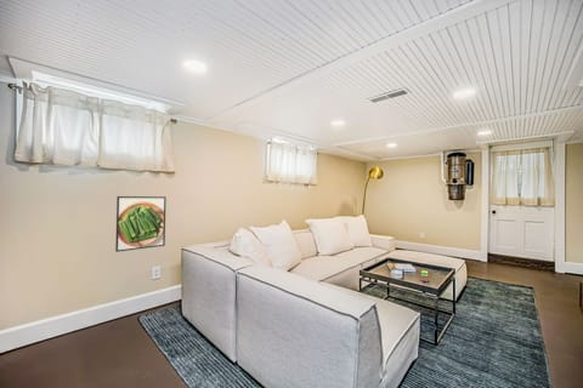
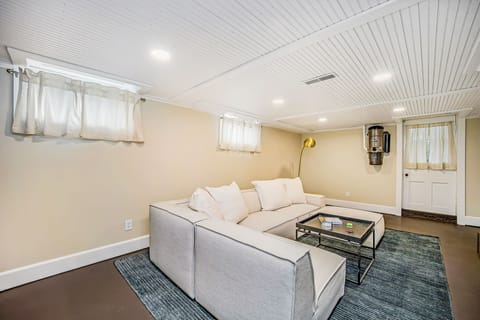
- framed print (142, 222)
